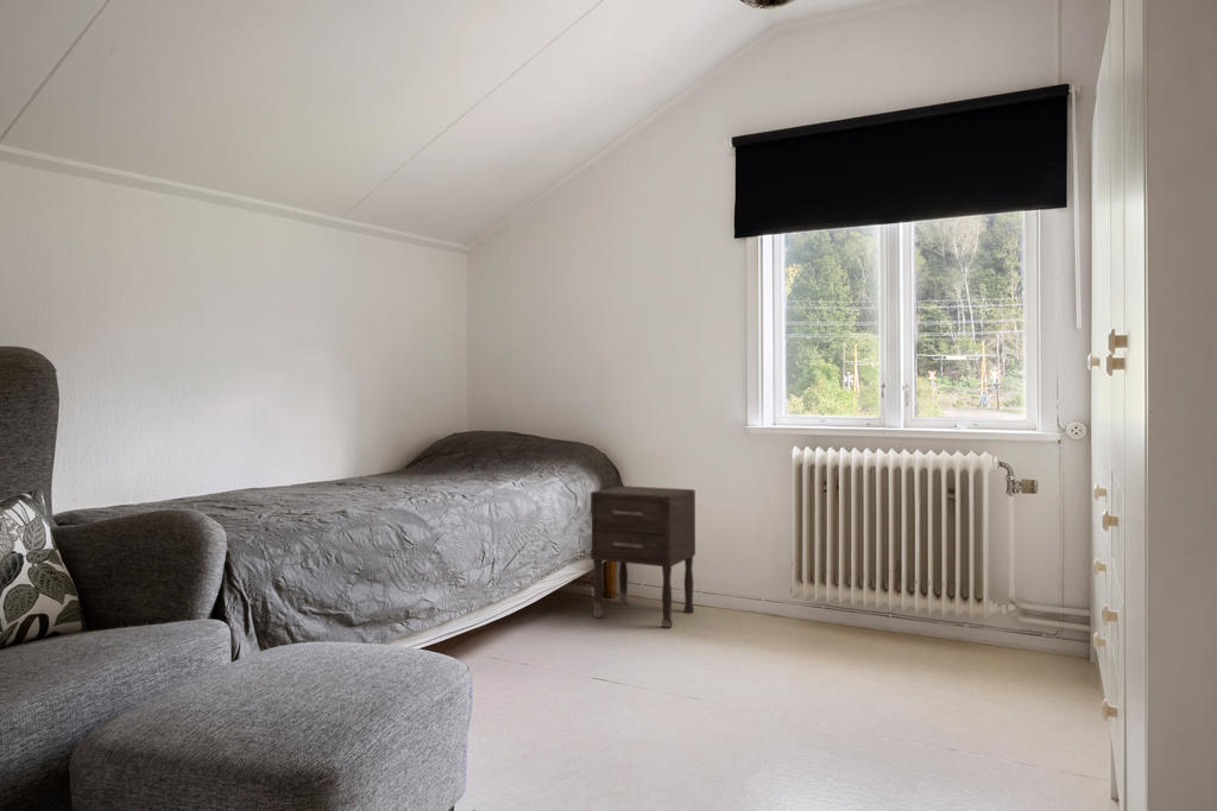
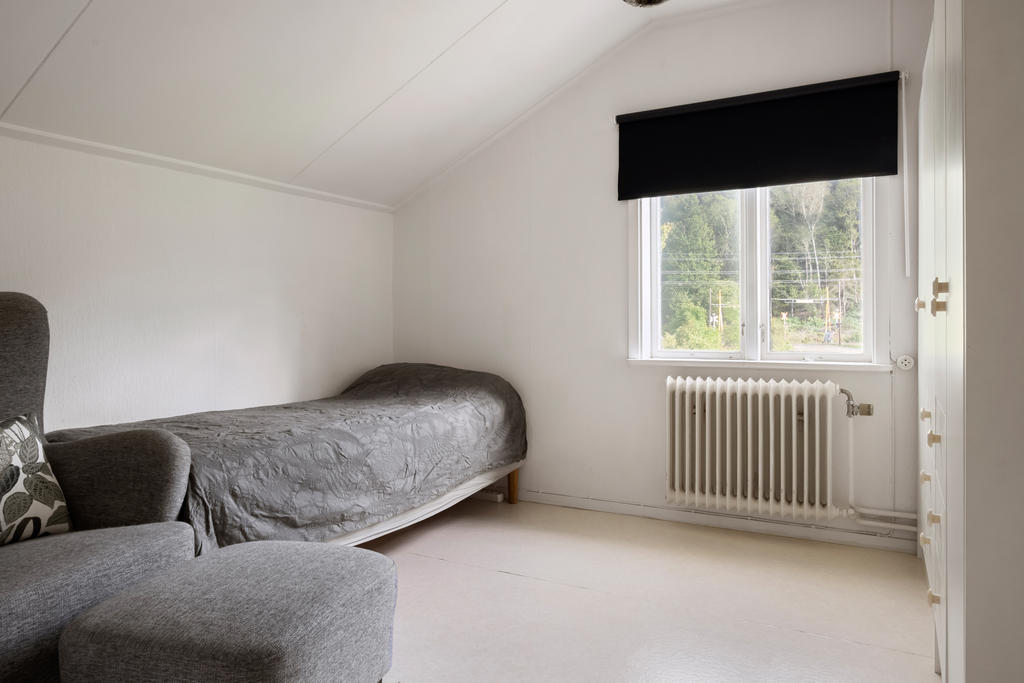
- nightstand (643, 552)
